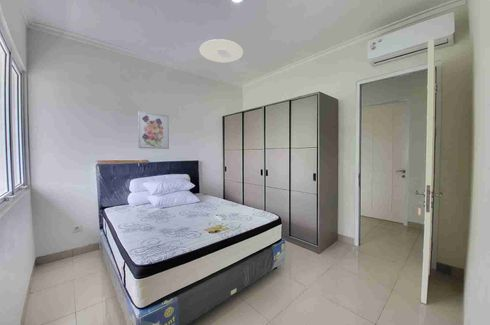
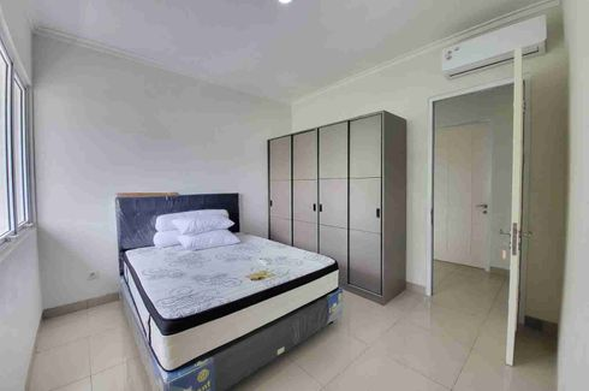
- wall art (154, 131)
- ceiling light (221, 49)
